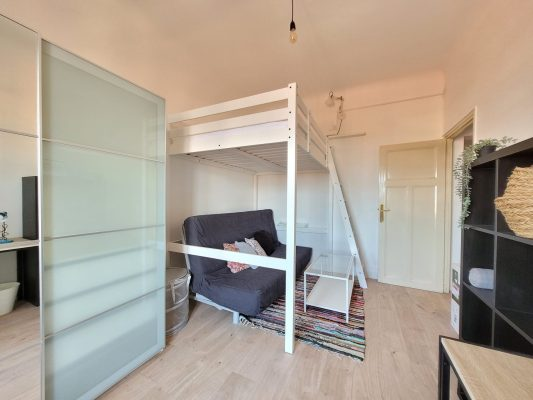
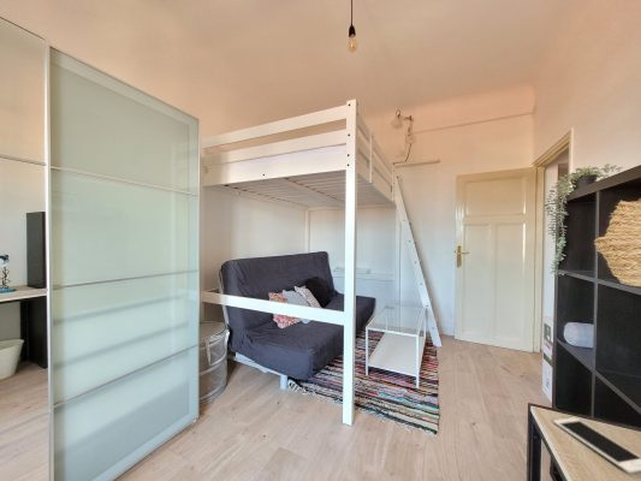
+ cell phone (598, 441)
